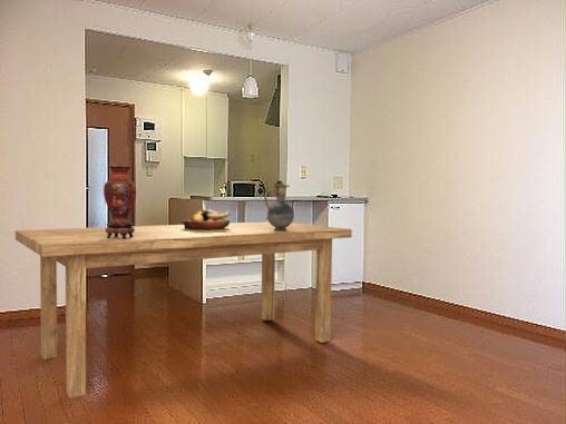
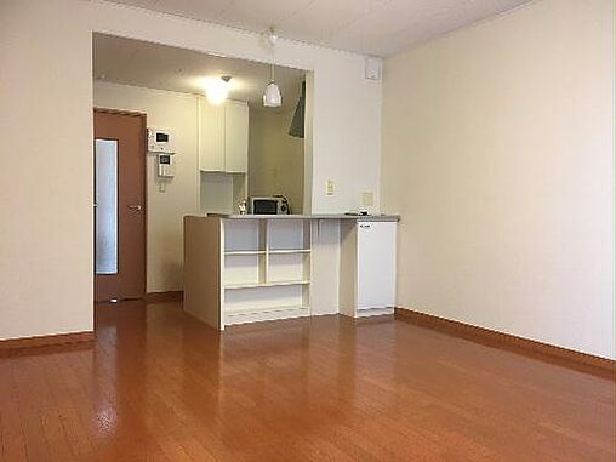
- vase (119, 201)
- dining table (192, 259)
- fruit bowl (206, 218)
- pitcher (277, 205)
